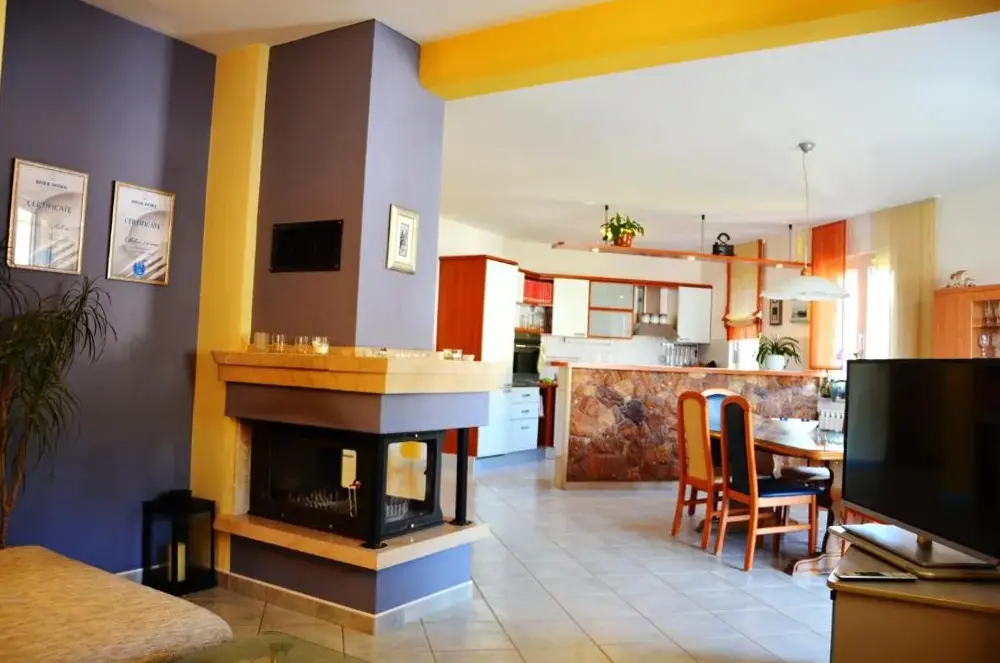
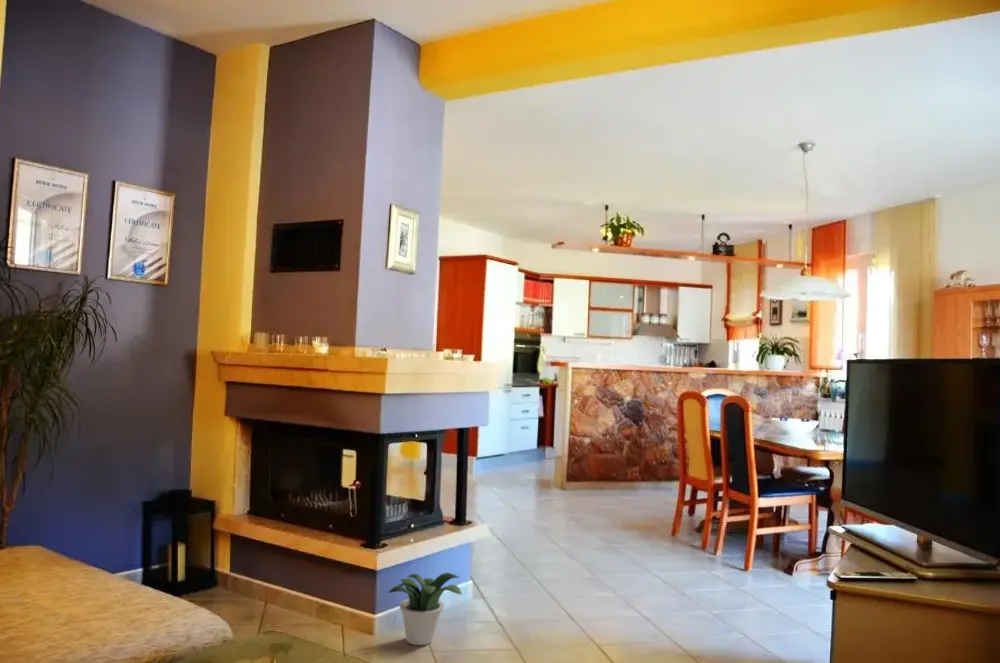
+ potted plant (427, 609)
